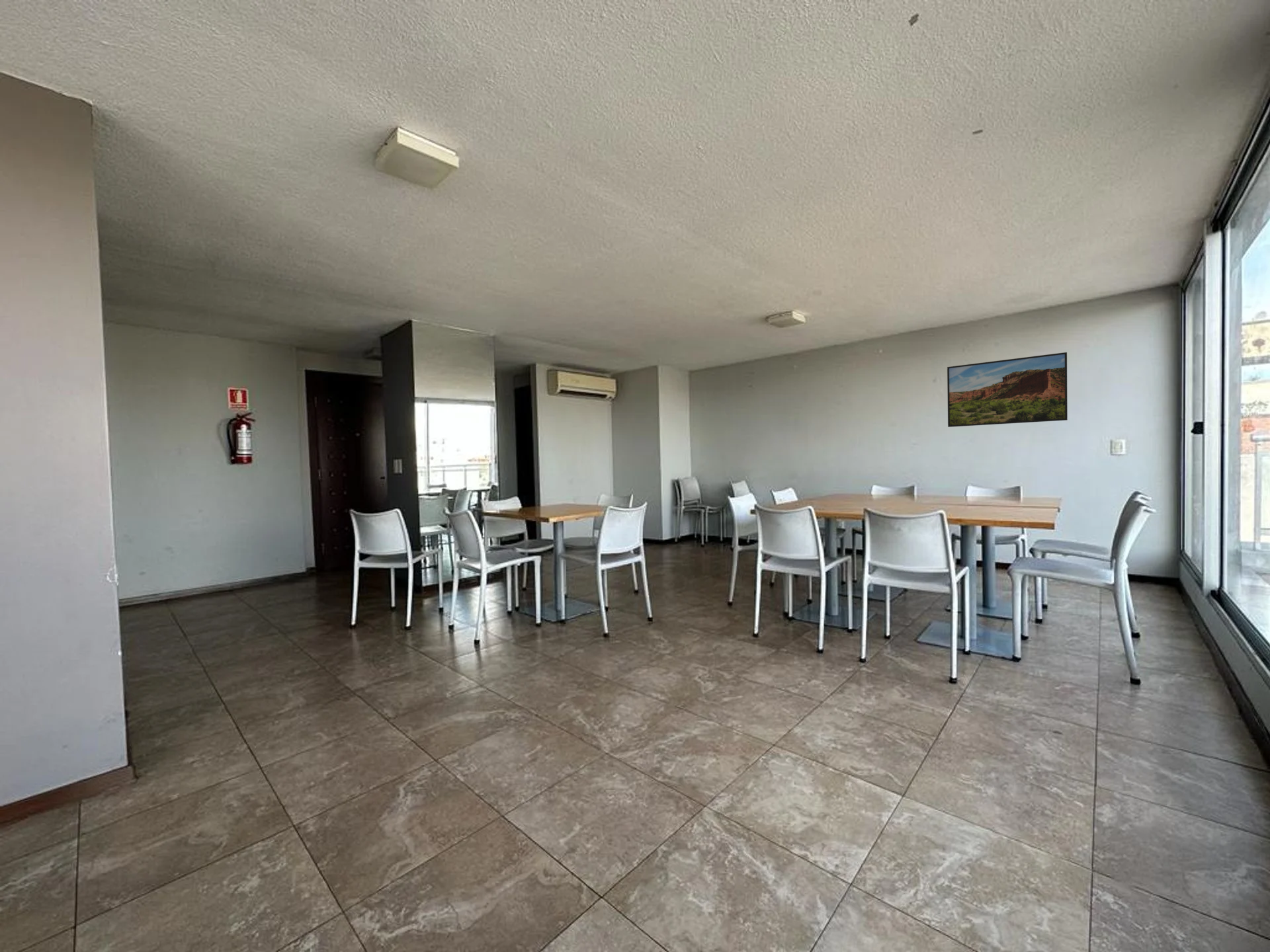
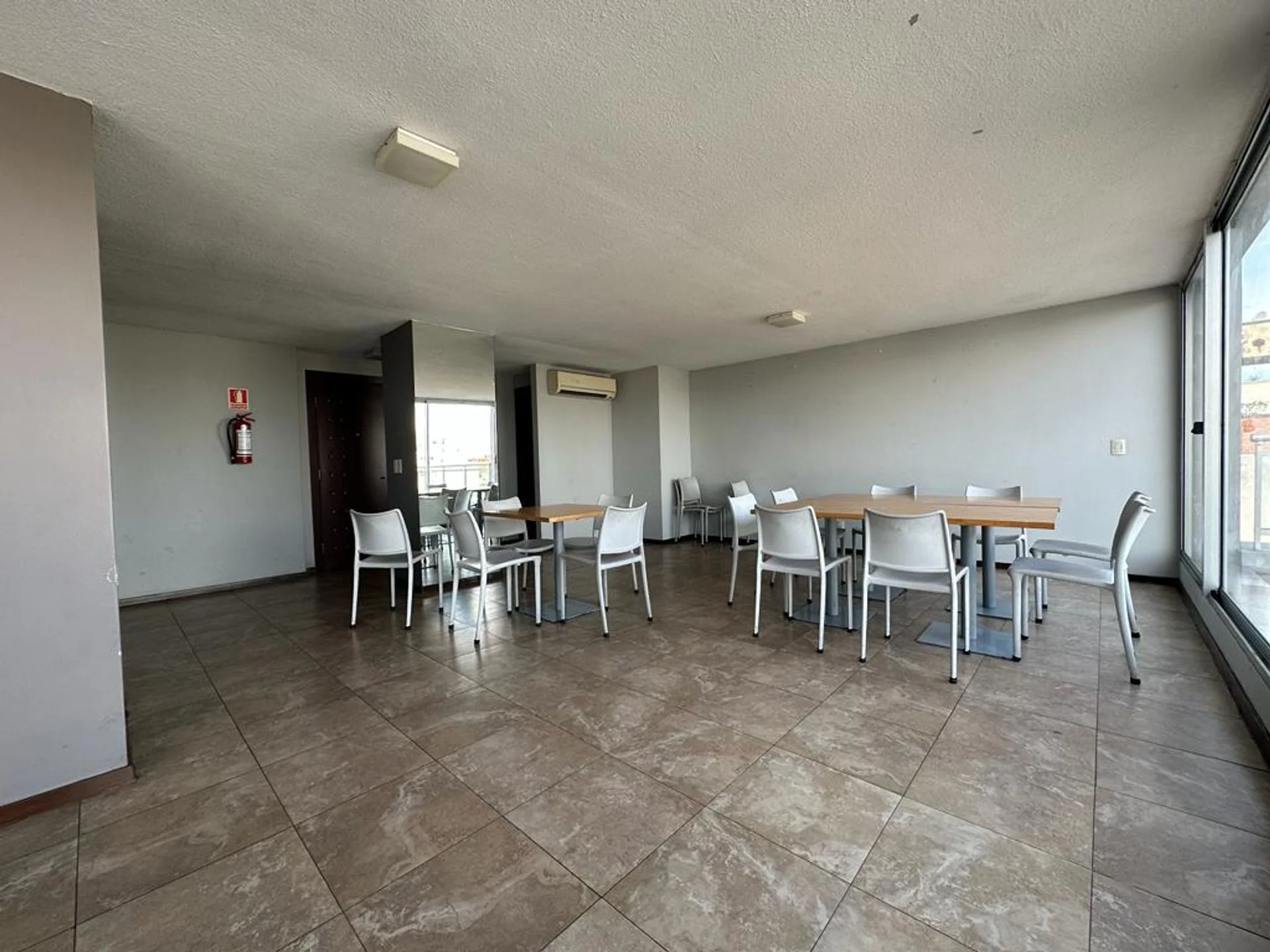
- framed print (1003, 391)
